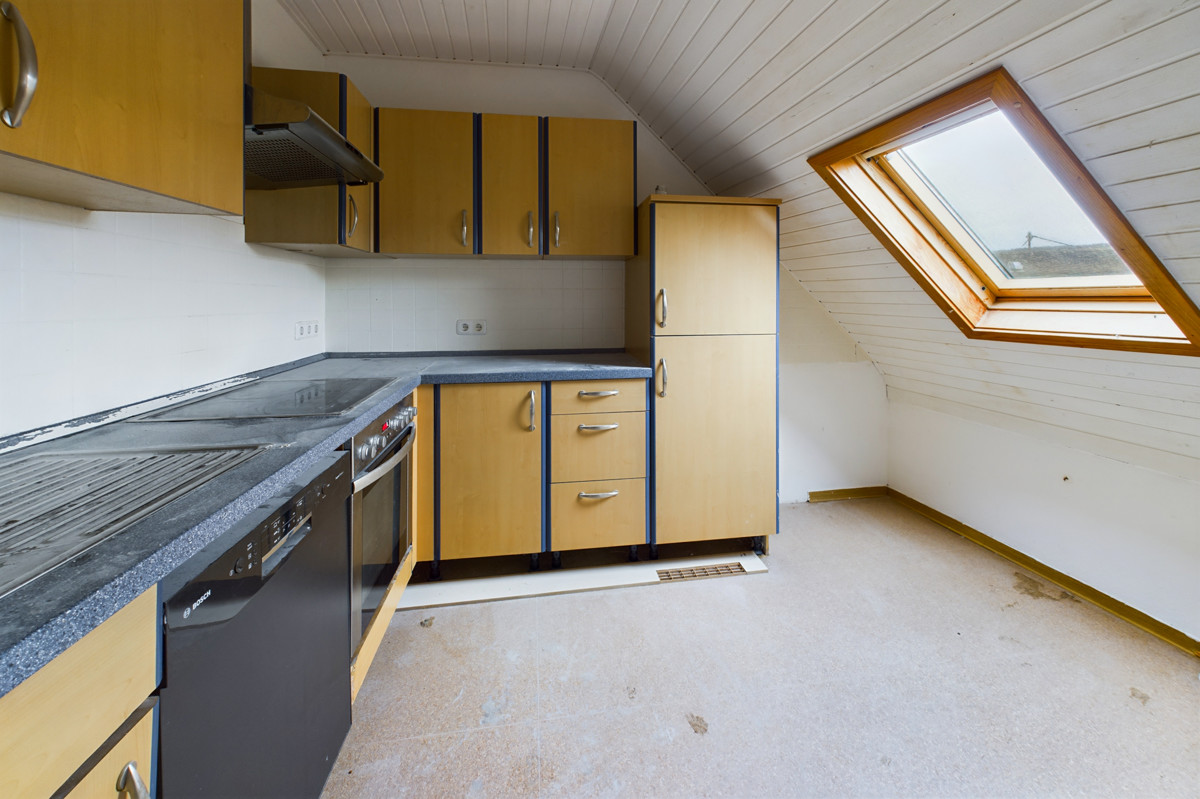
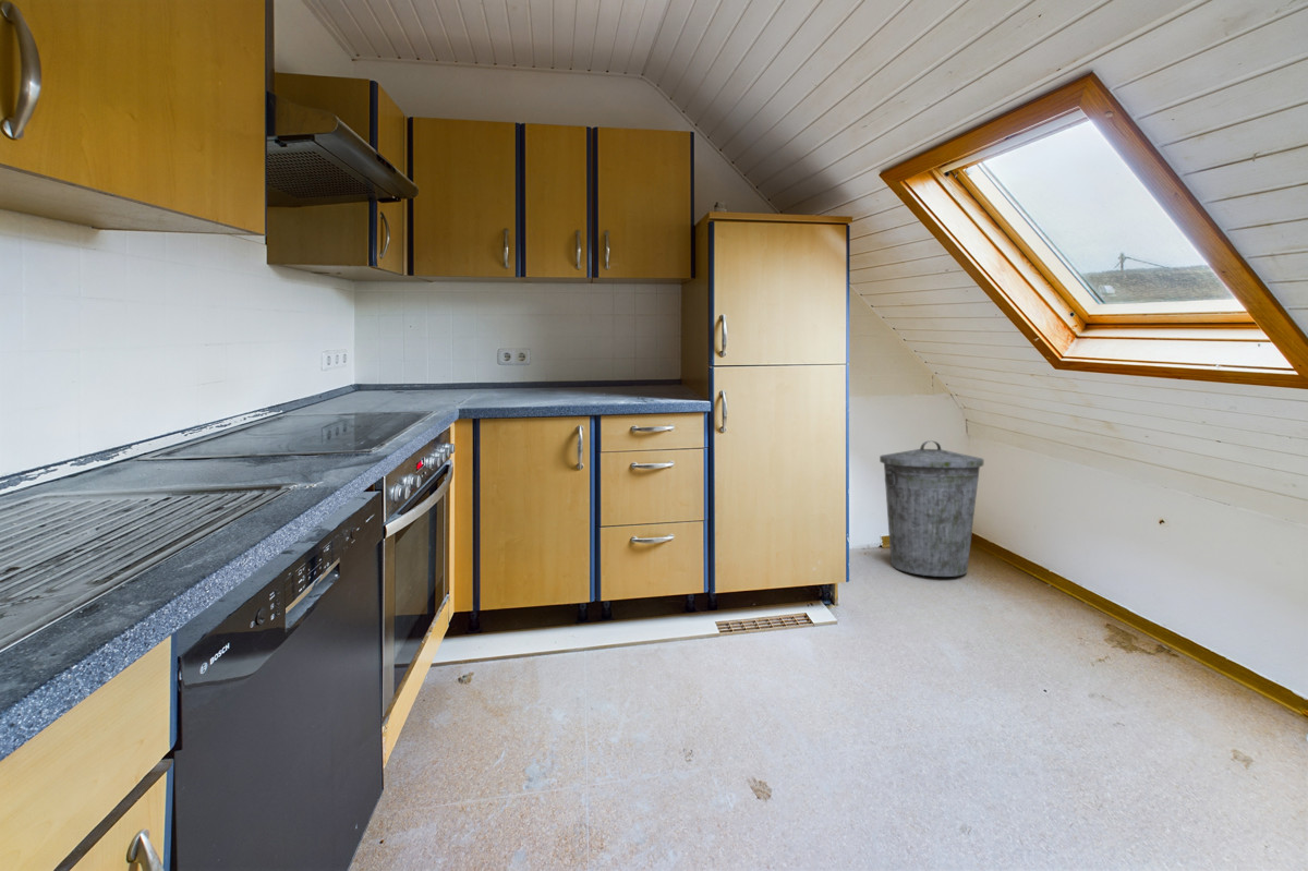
+ trash can (929, 504)
